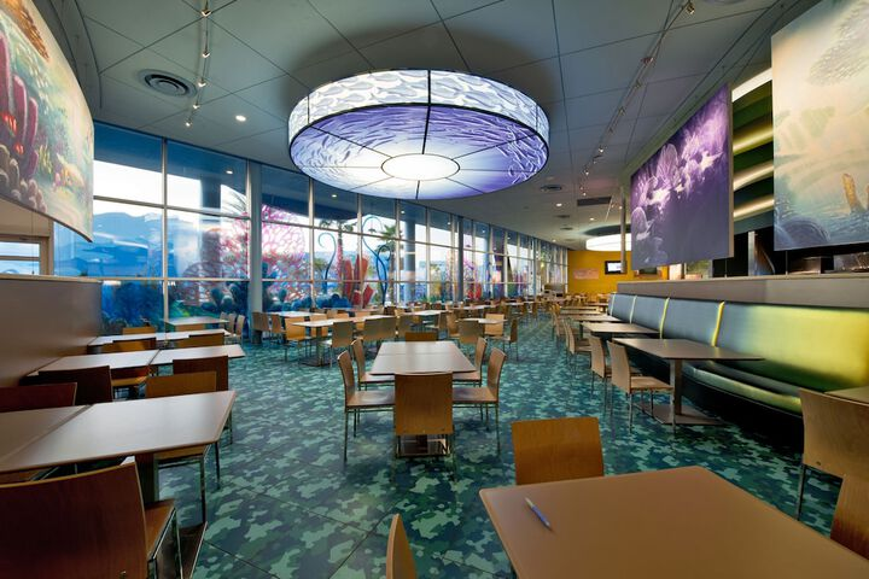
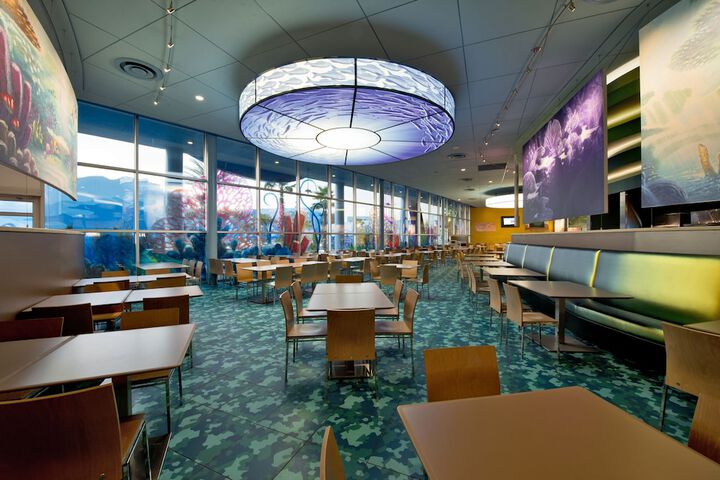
- pen (536, 510)
